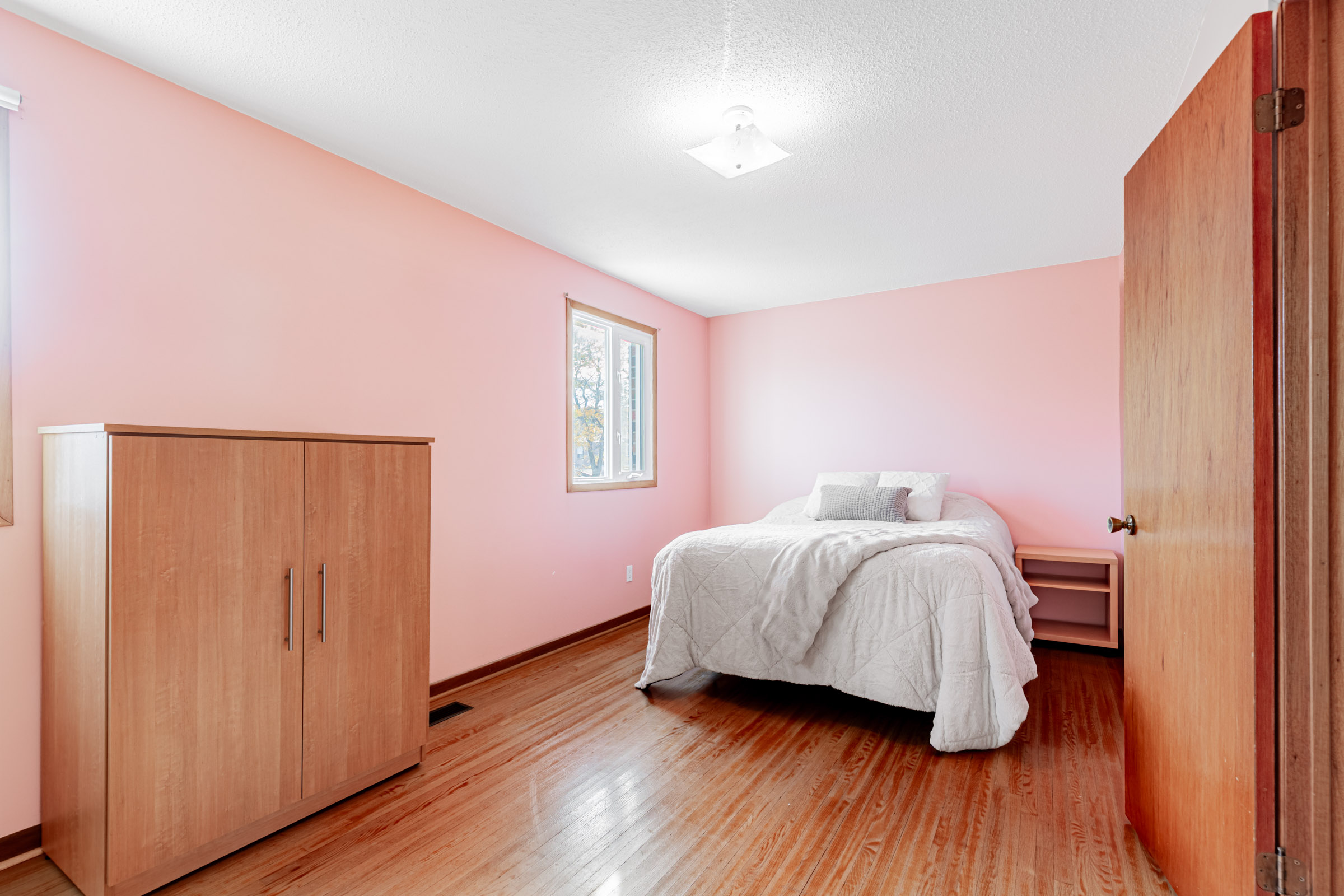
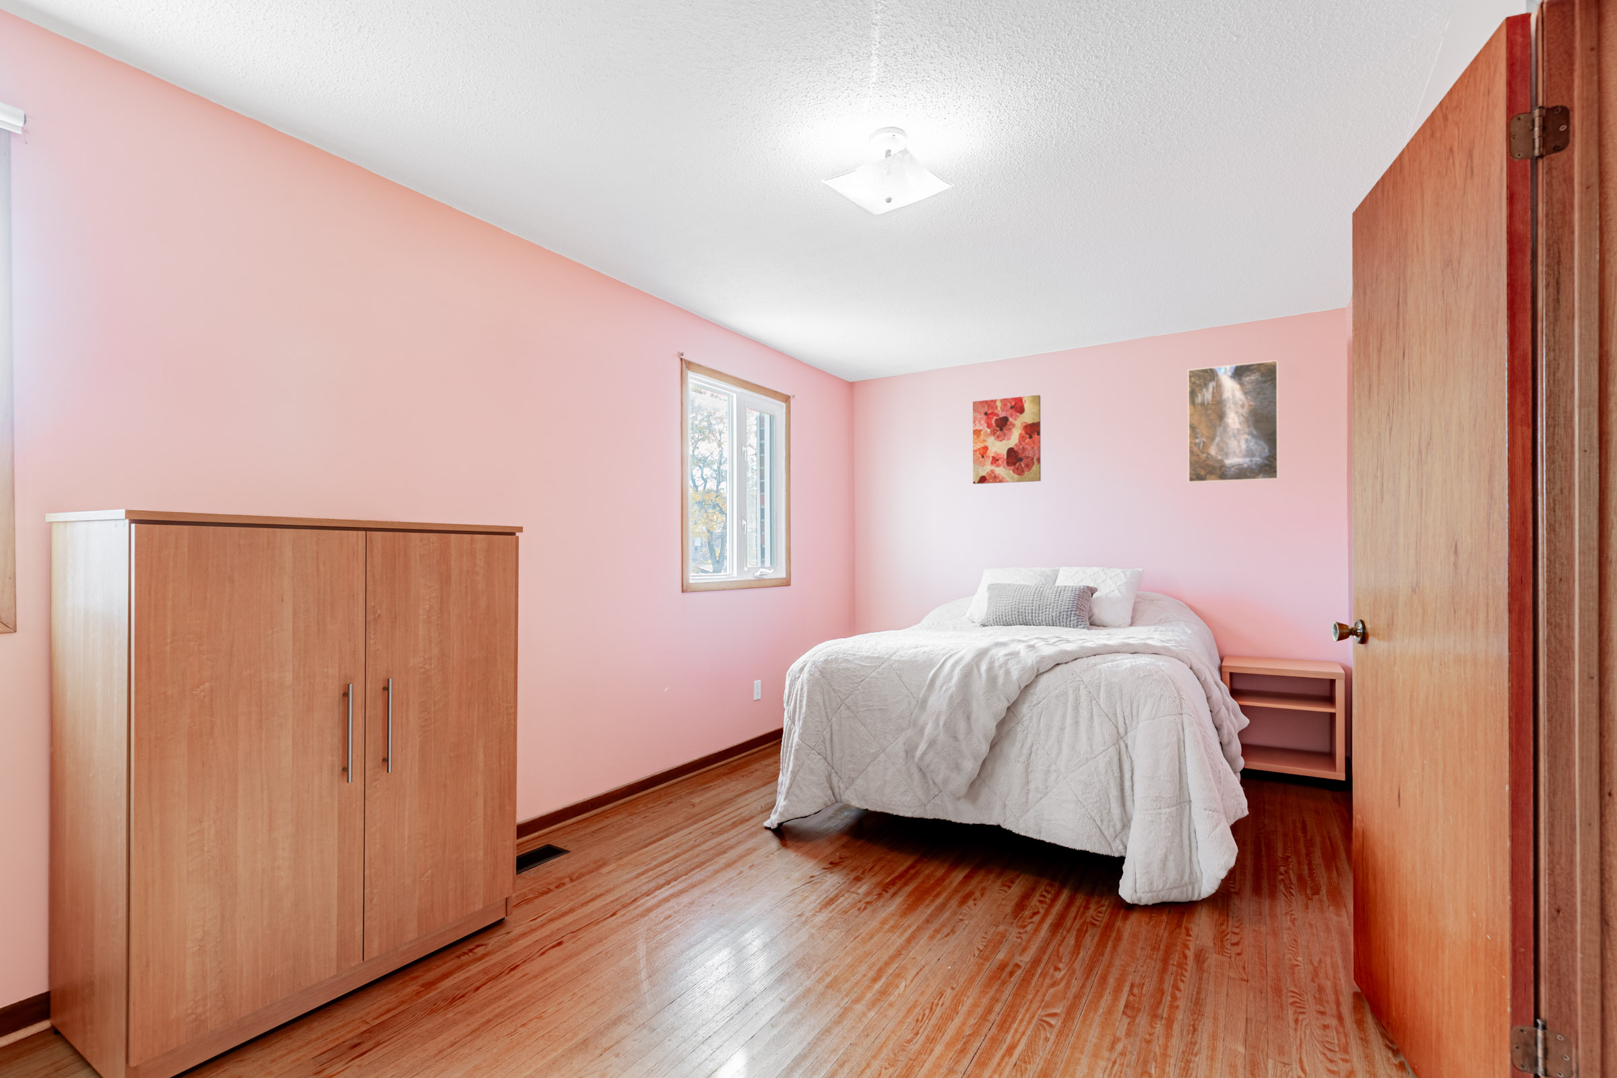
+ wall art (1006, 440)
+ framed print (1232, 424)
